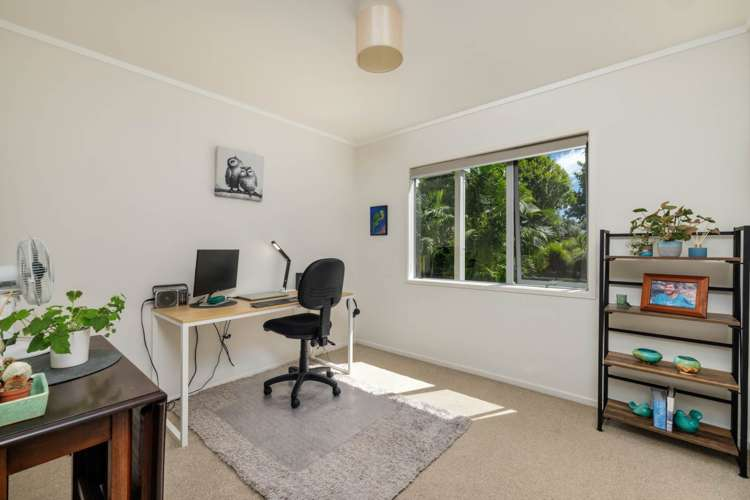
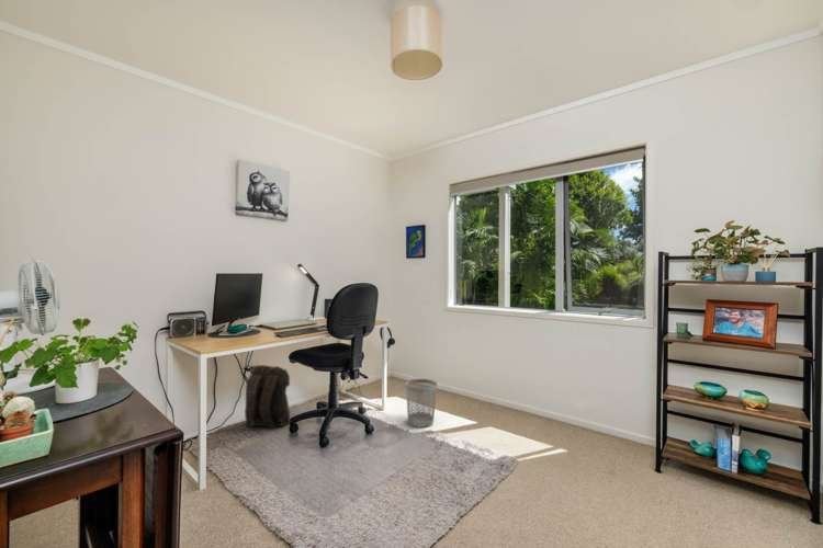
+ wastebasket (420, 402)
+ backpack (268, 393)
